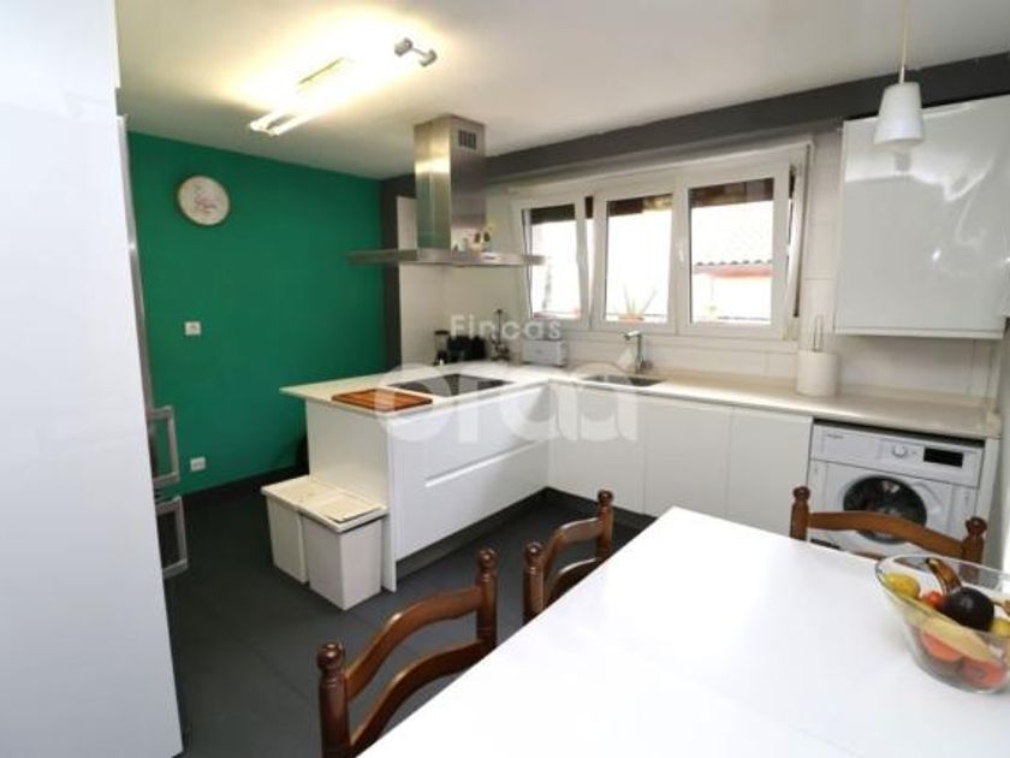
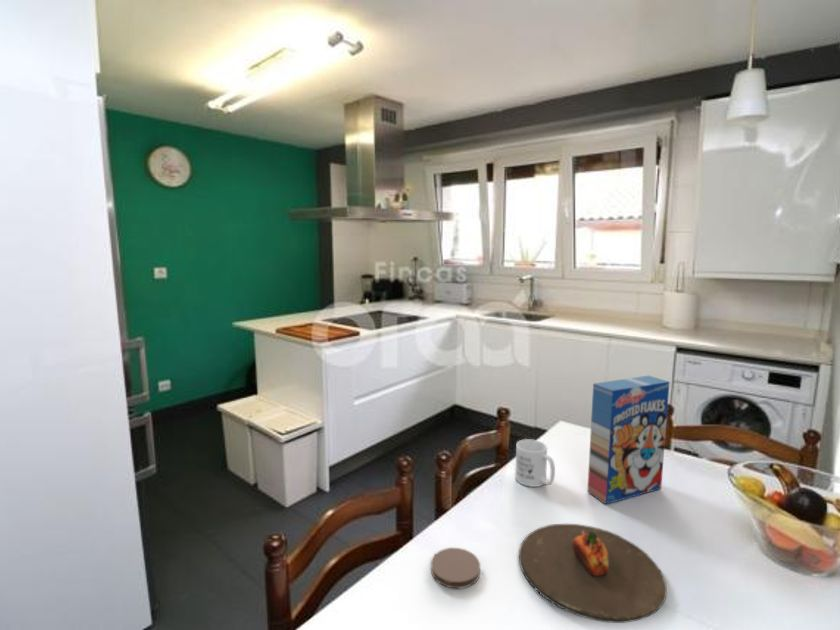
+ coaster (455, 567)
+ plate (589, 550)
+ cereal box (628, 437)
+ mug (536, 464)
